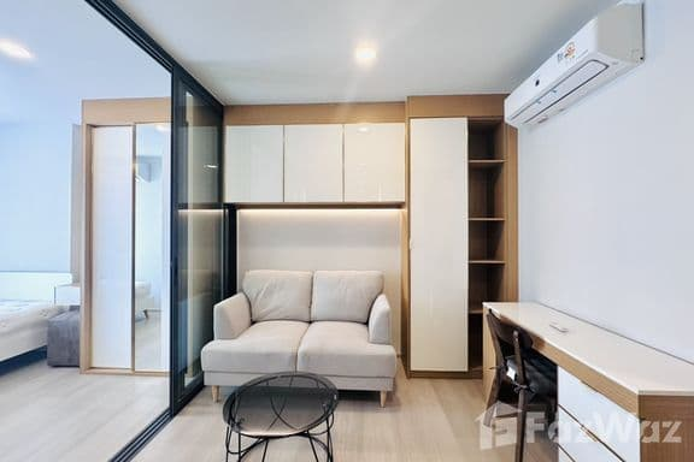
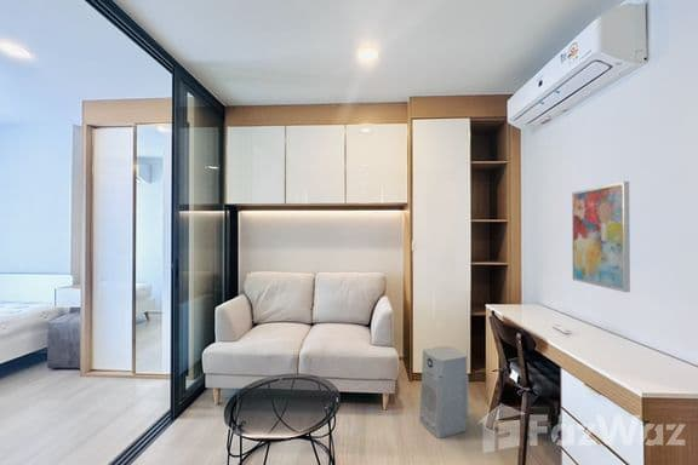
+ air purifier (444, 389)
+ wall art (597, 236)
